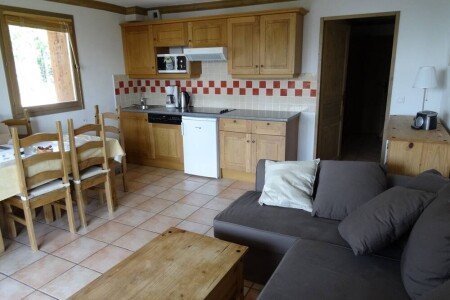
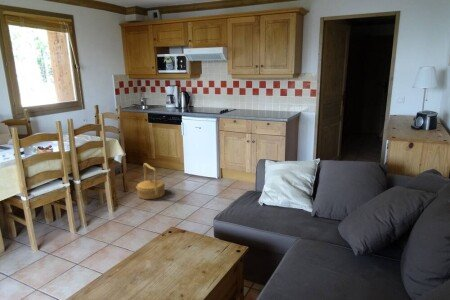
+ basket (150, 180)
